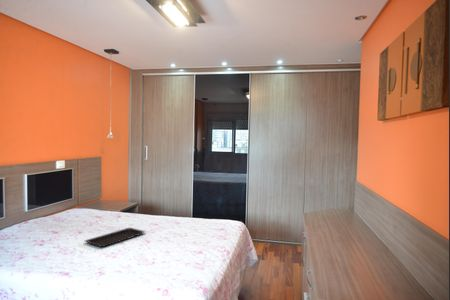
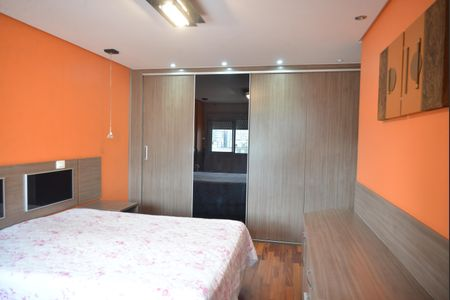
- serving tray (116, 237)
